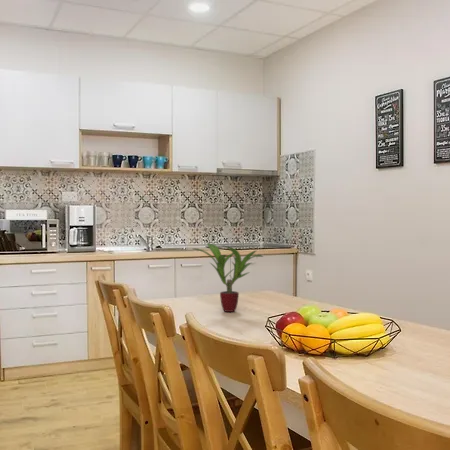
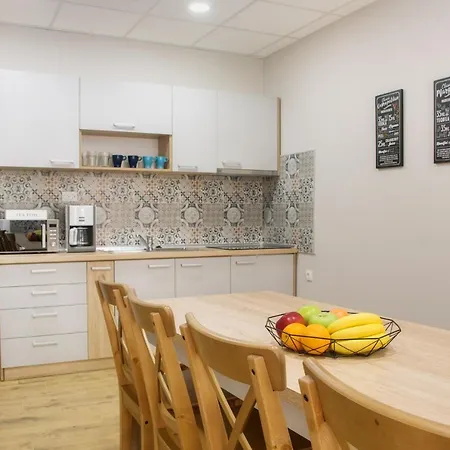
- potted plant (226, 276)
